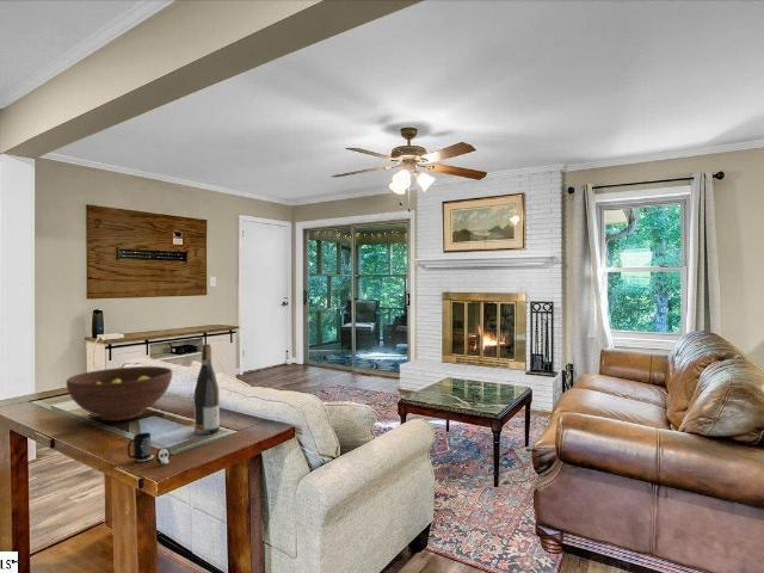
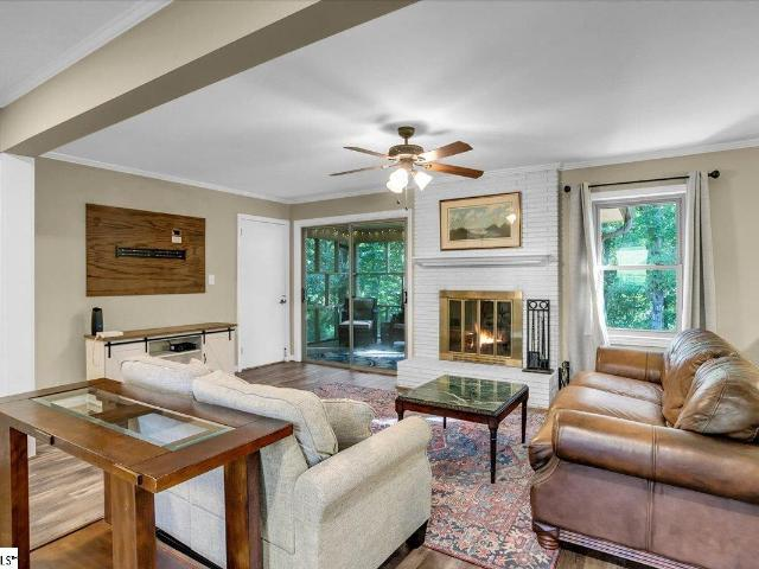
- wine bottle (207, 387)
- mug (148, 449)
- fruit bowl (122, 395)
